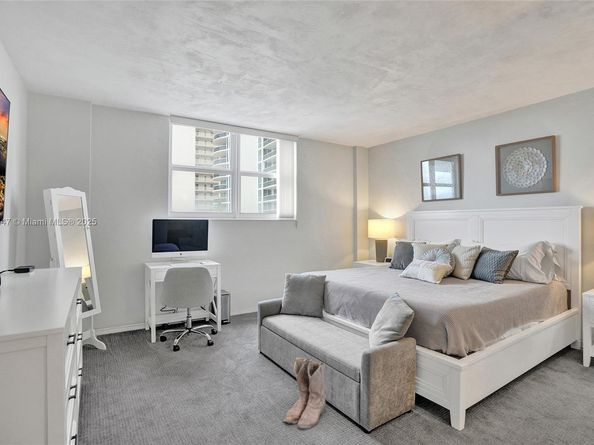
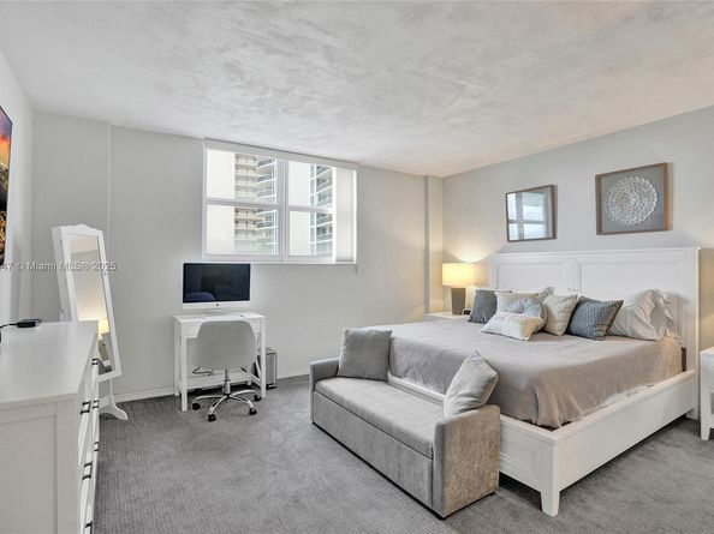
- boots (305, 388)
